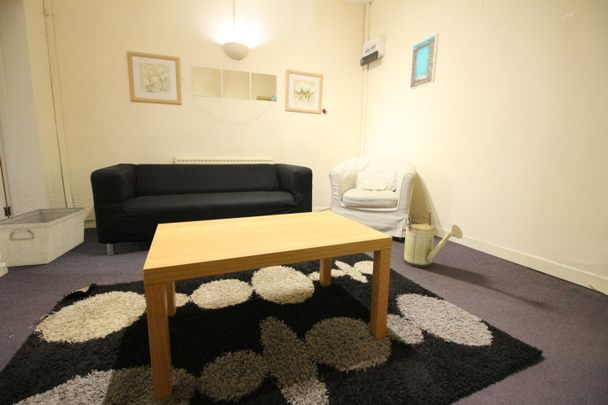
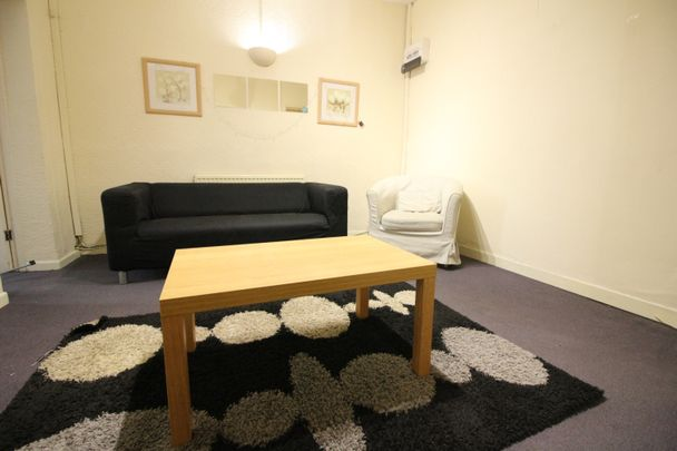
- watering can (428, 241)
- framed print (423, 63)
- storage bin (46, 233)
